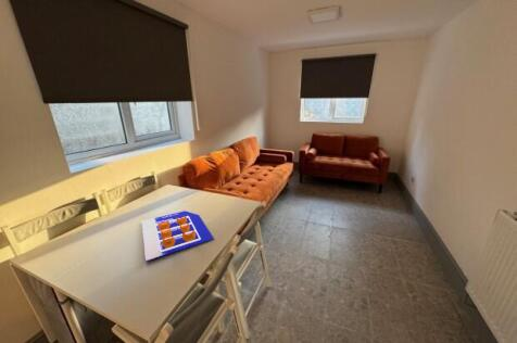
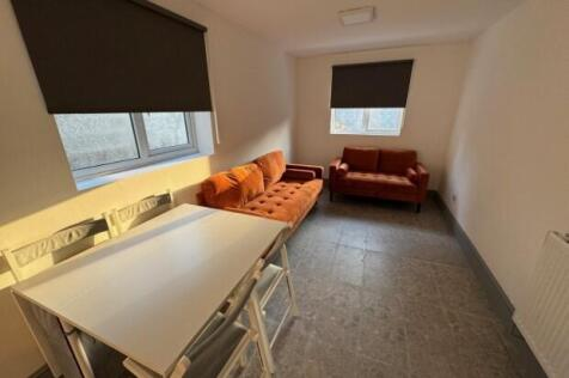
- poster (174, 226)
